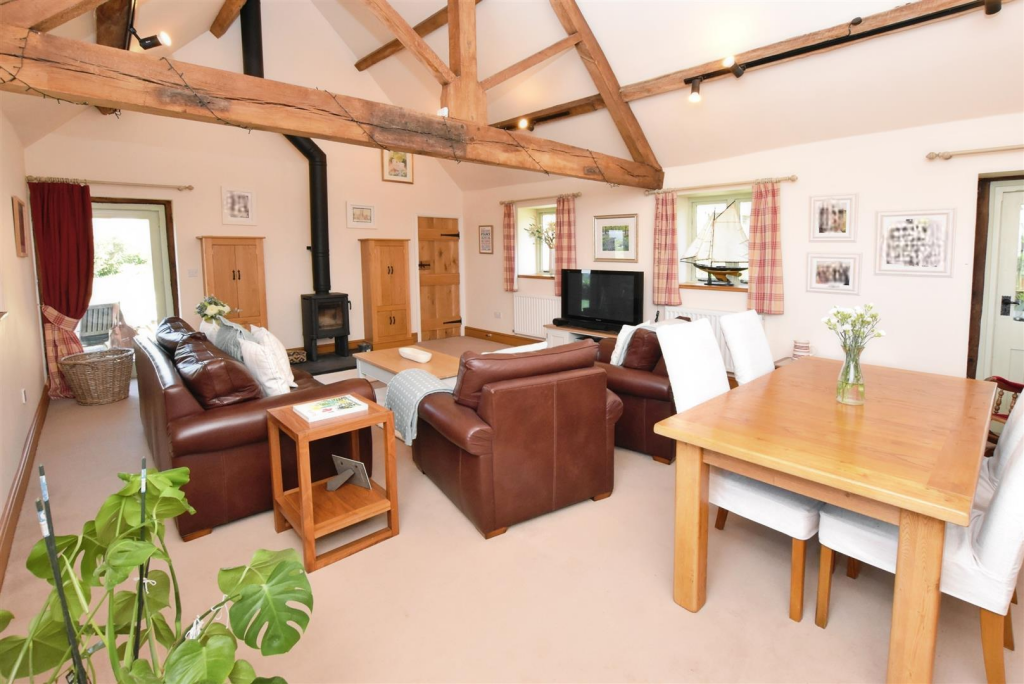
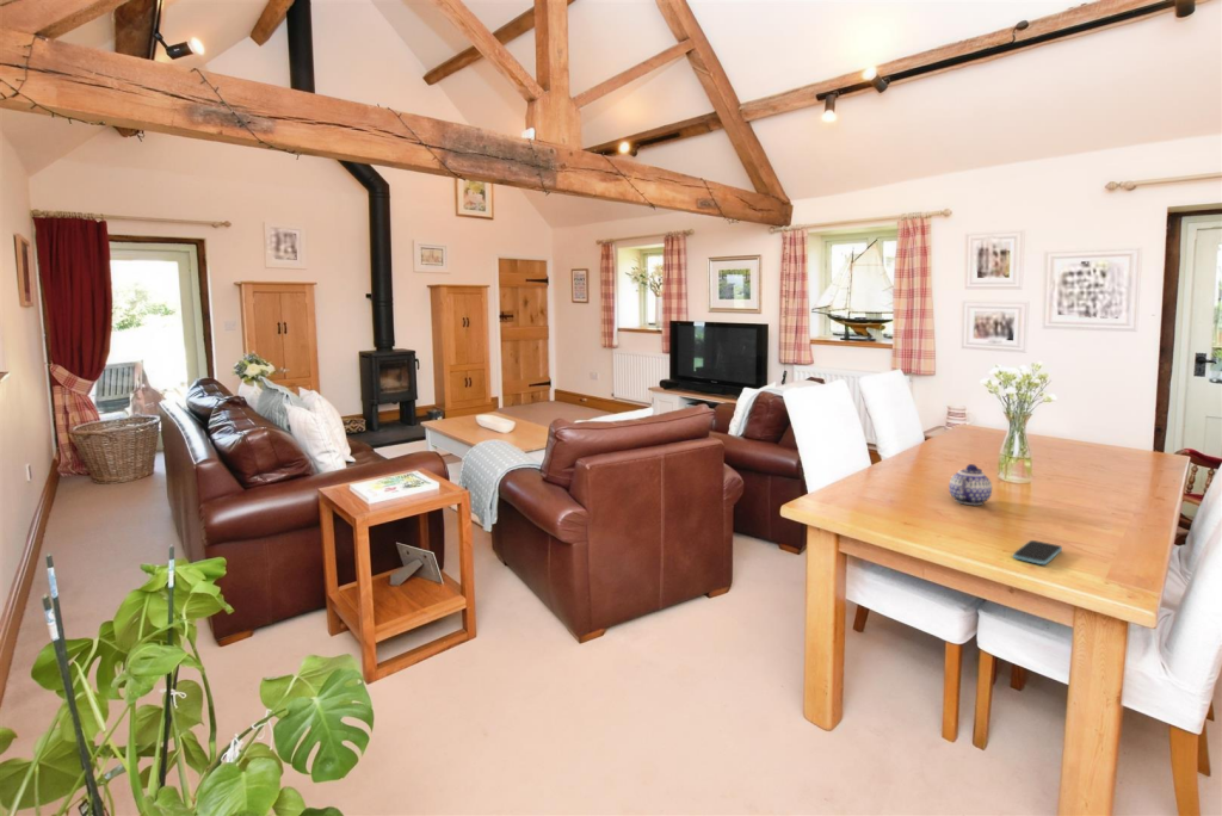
+ teapot (970, 482)
+ smartphone (1037, 551)
